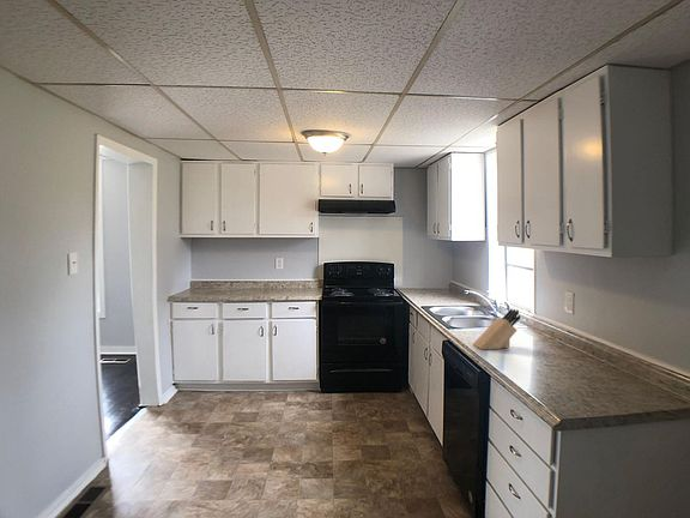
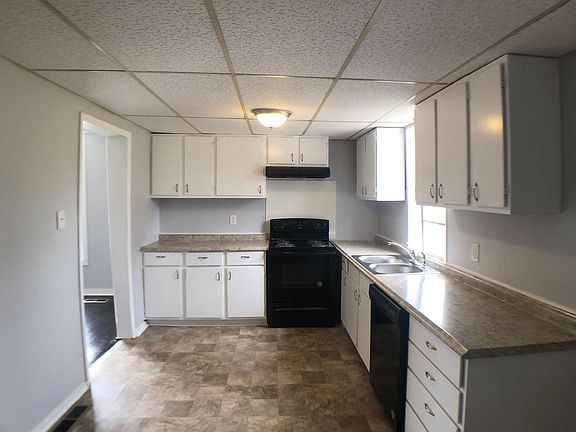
- knife block (497, 327)
